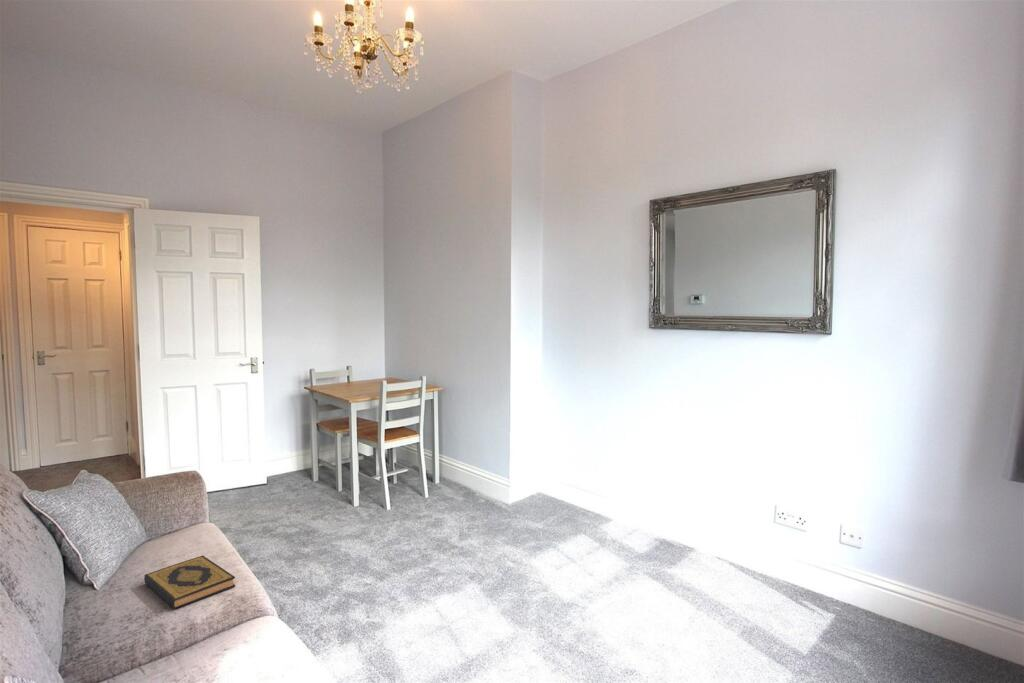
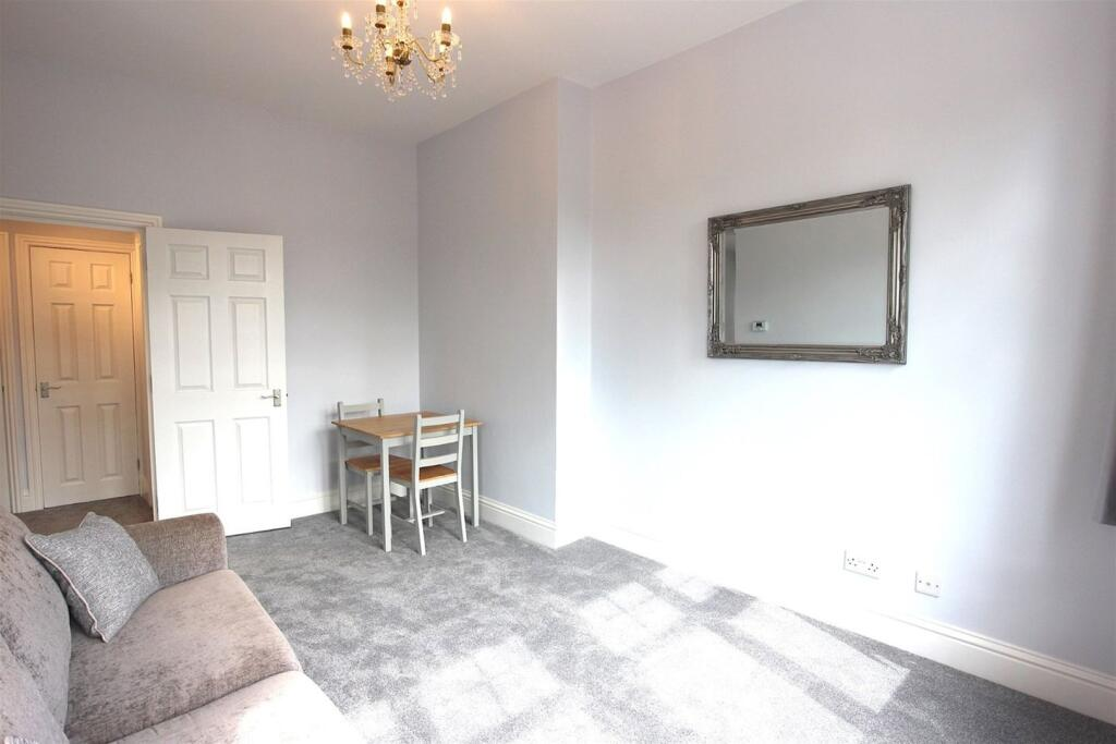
- hardback book (189, 580)
